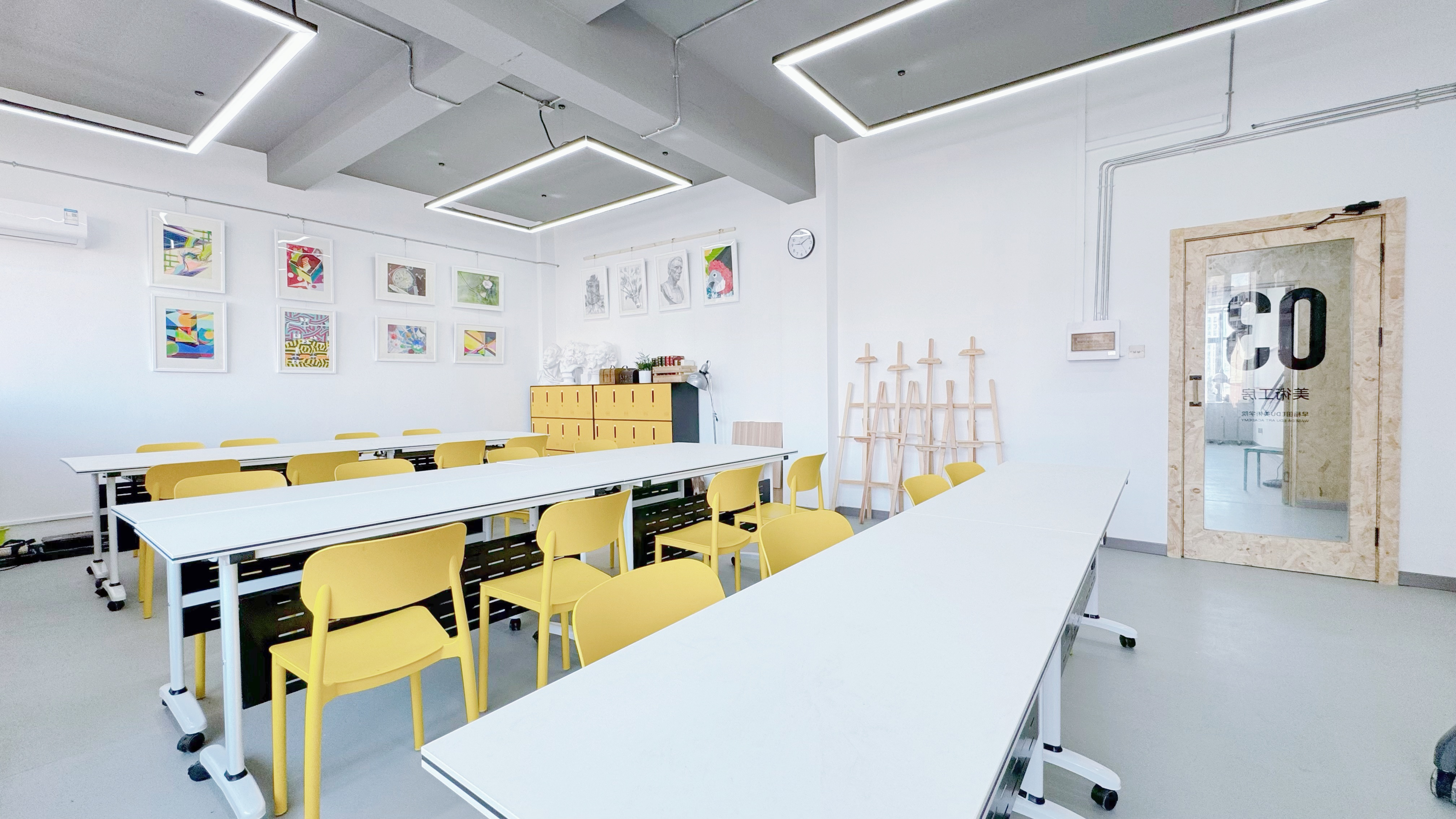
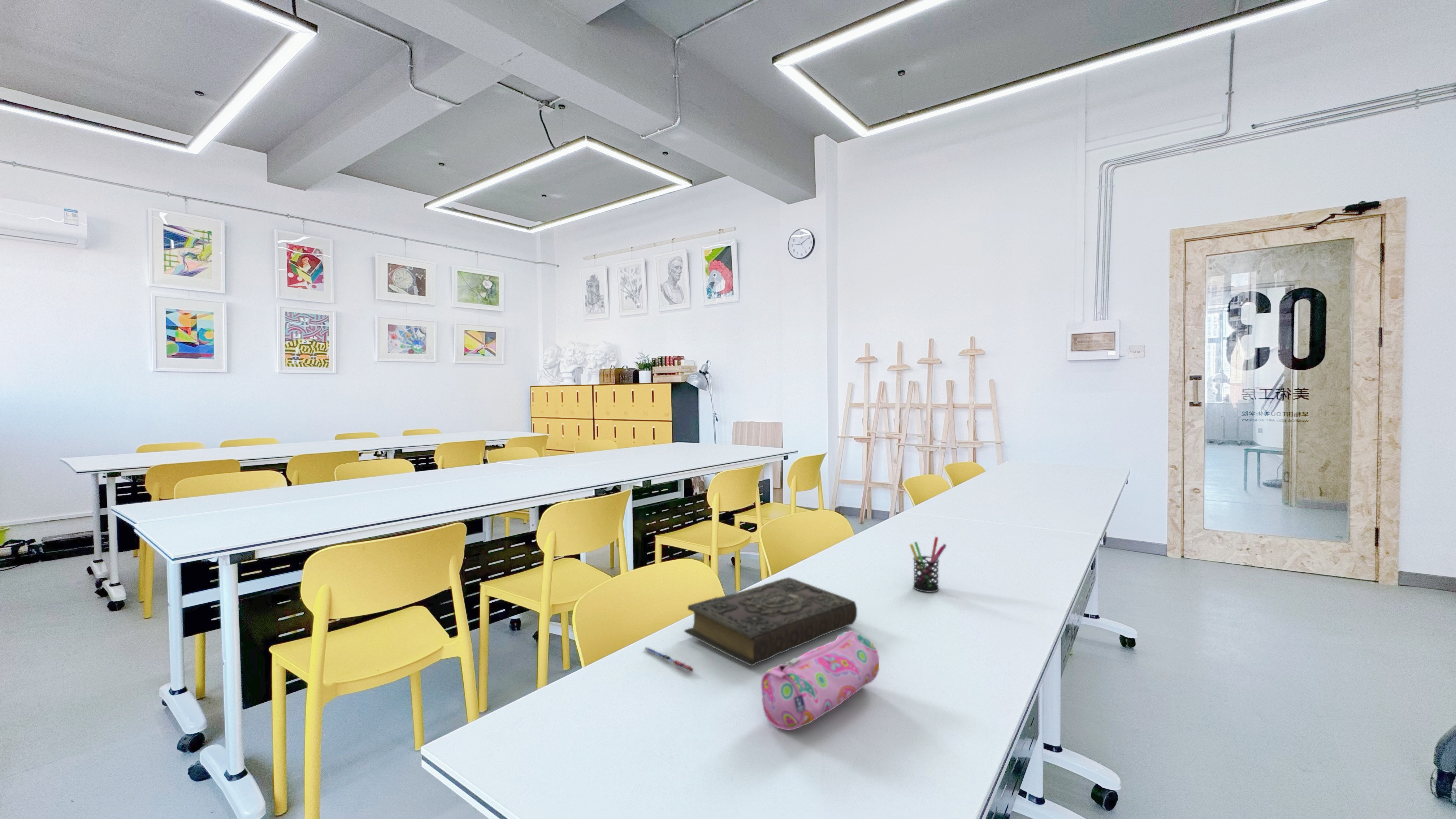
+ pen (668, 658)
+ pen holder (925, 562)
+ pencil case (821, 676)
+ book (772, 616)
